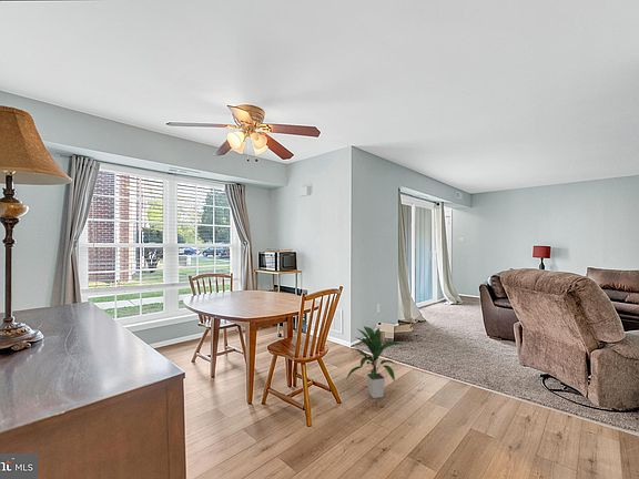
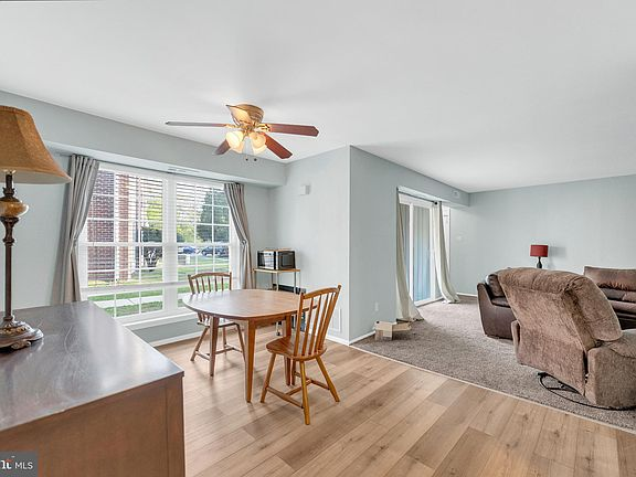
- indoor plant (373, 359)
